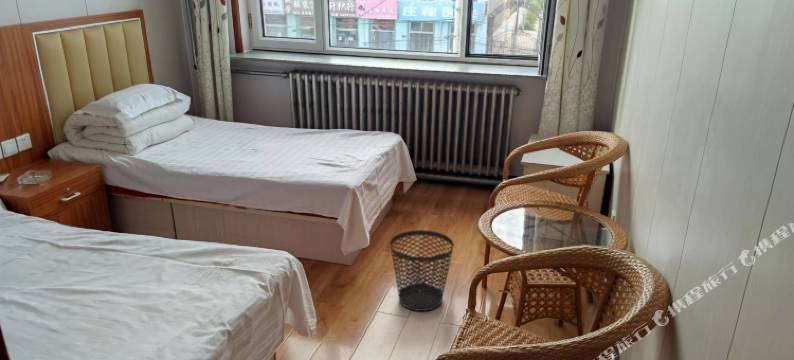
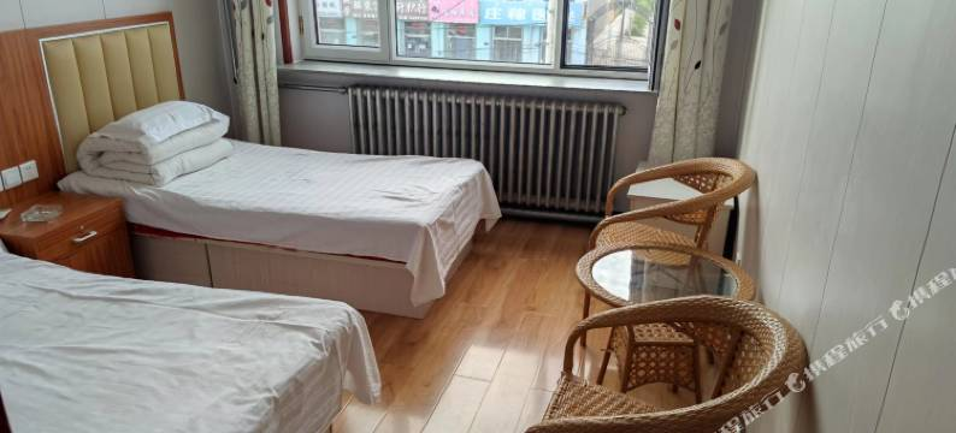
- wastebasket (421, 271)
